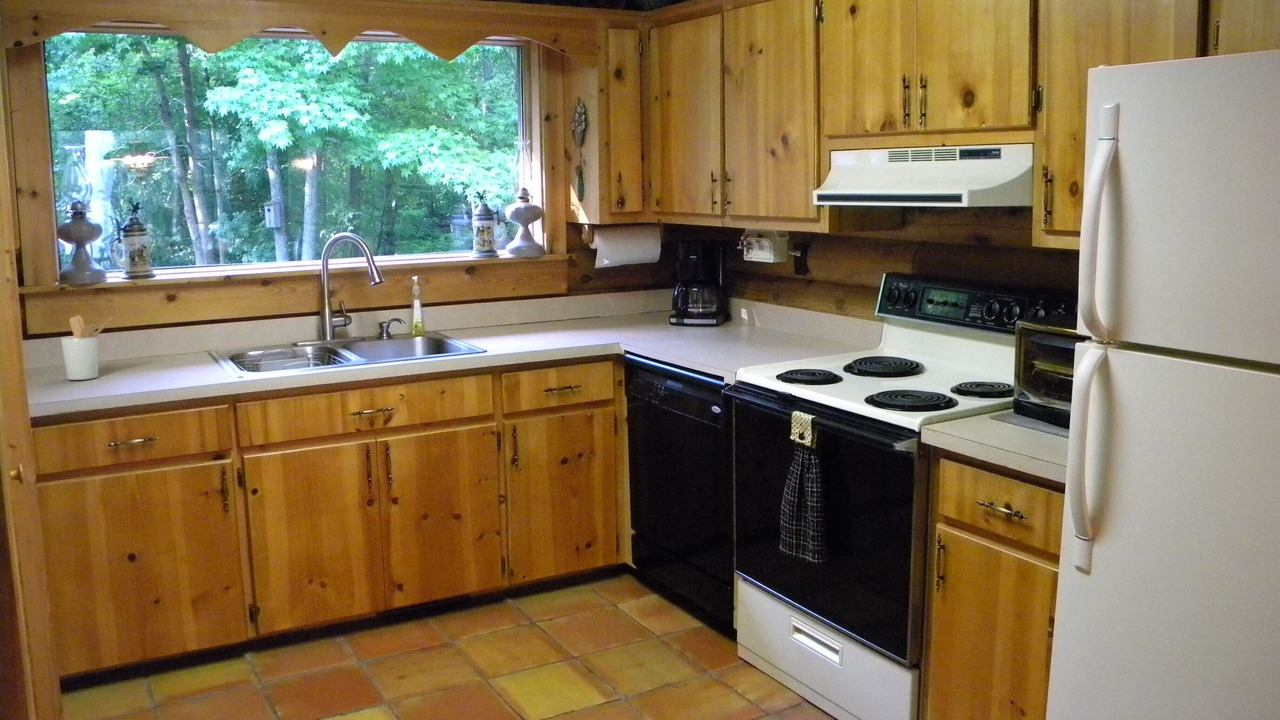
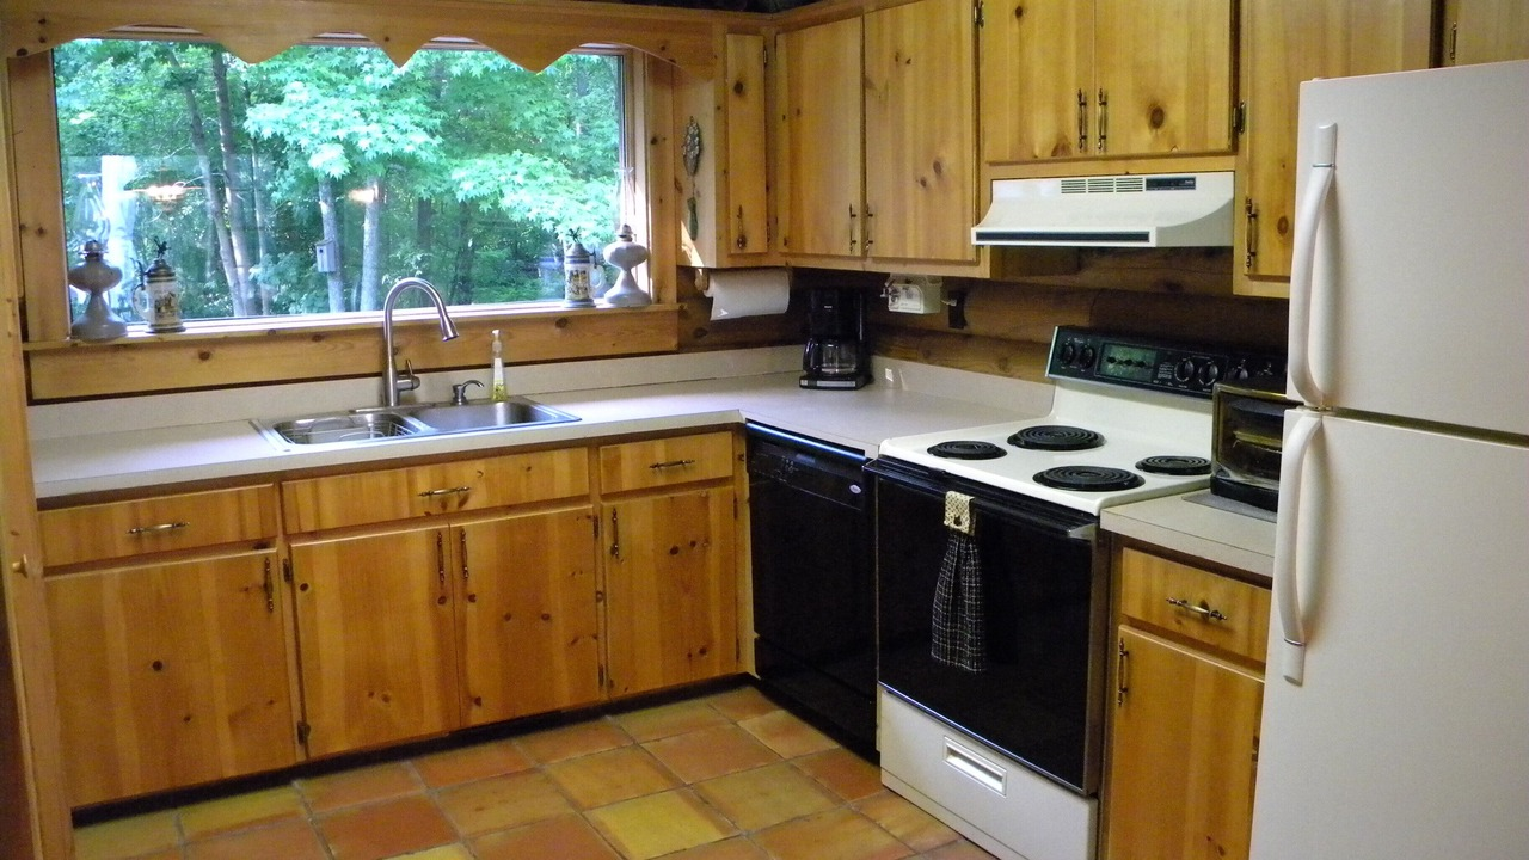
- utensil holder (89, 346)
